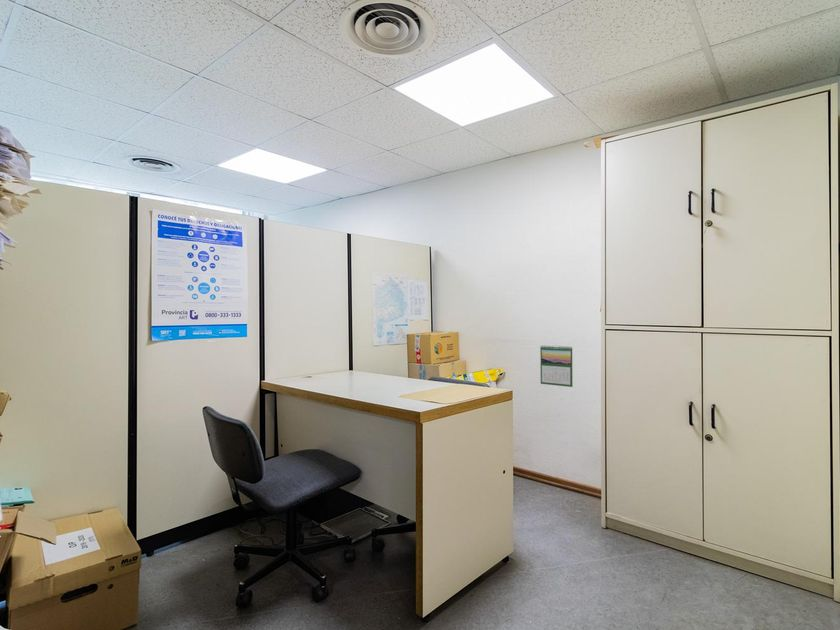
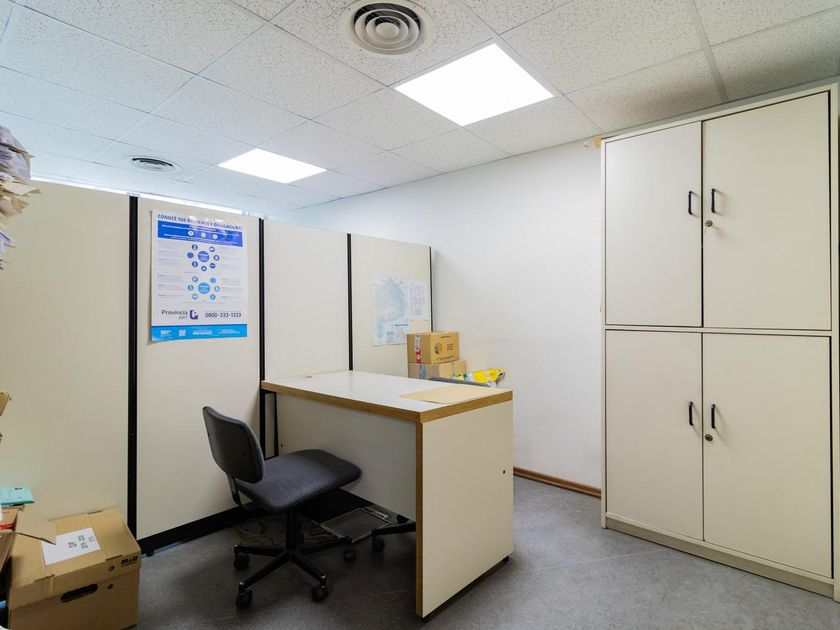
- calendar (556, 365)
